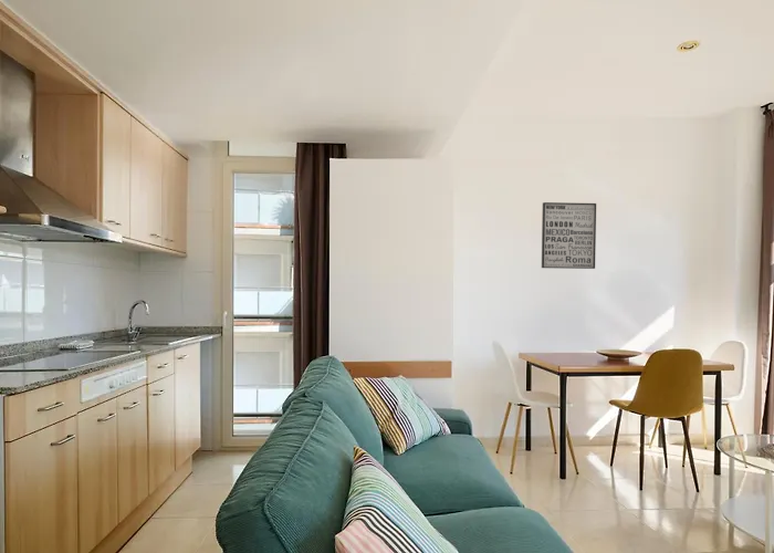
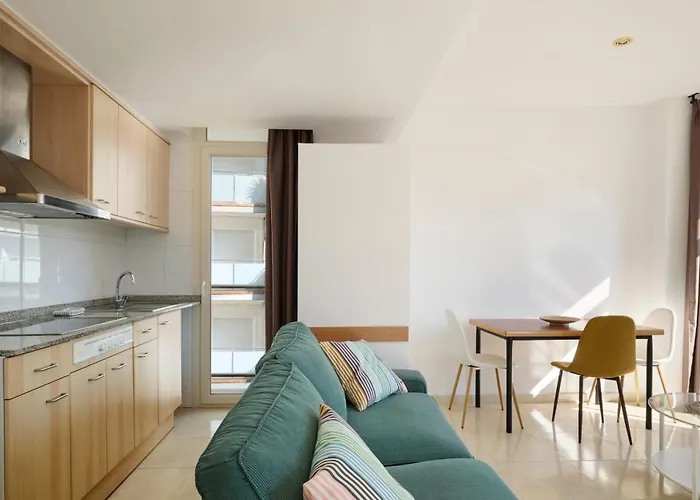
- wall art (568, 236)
